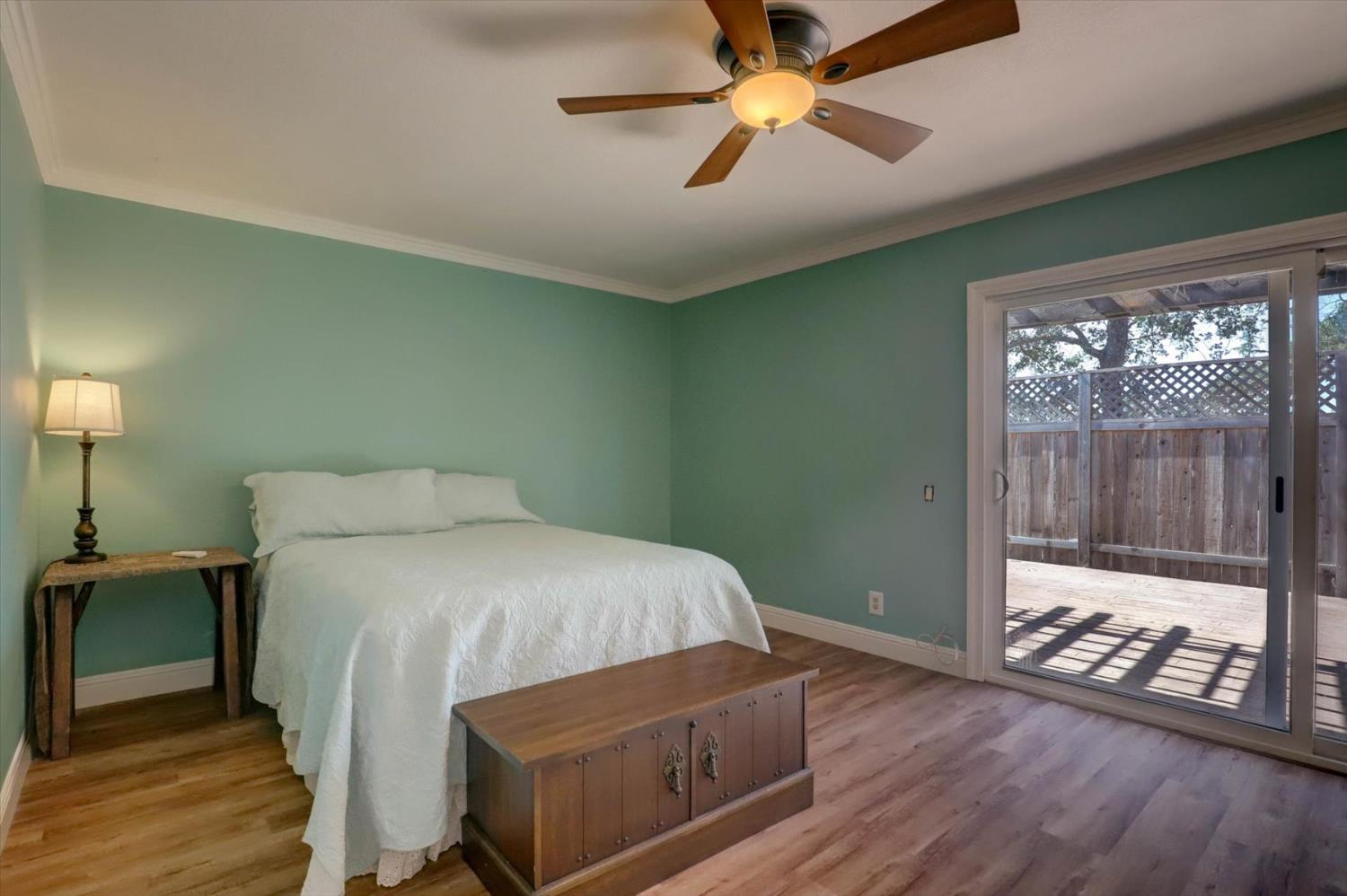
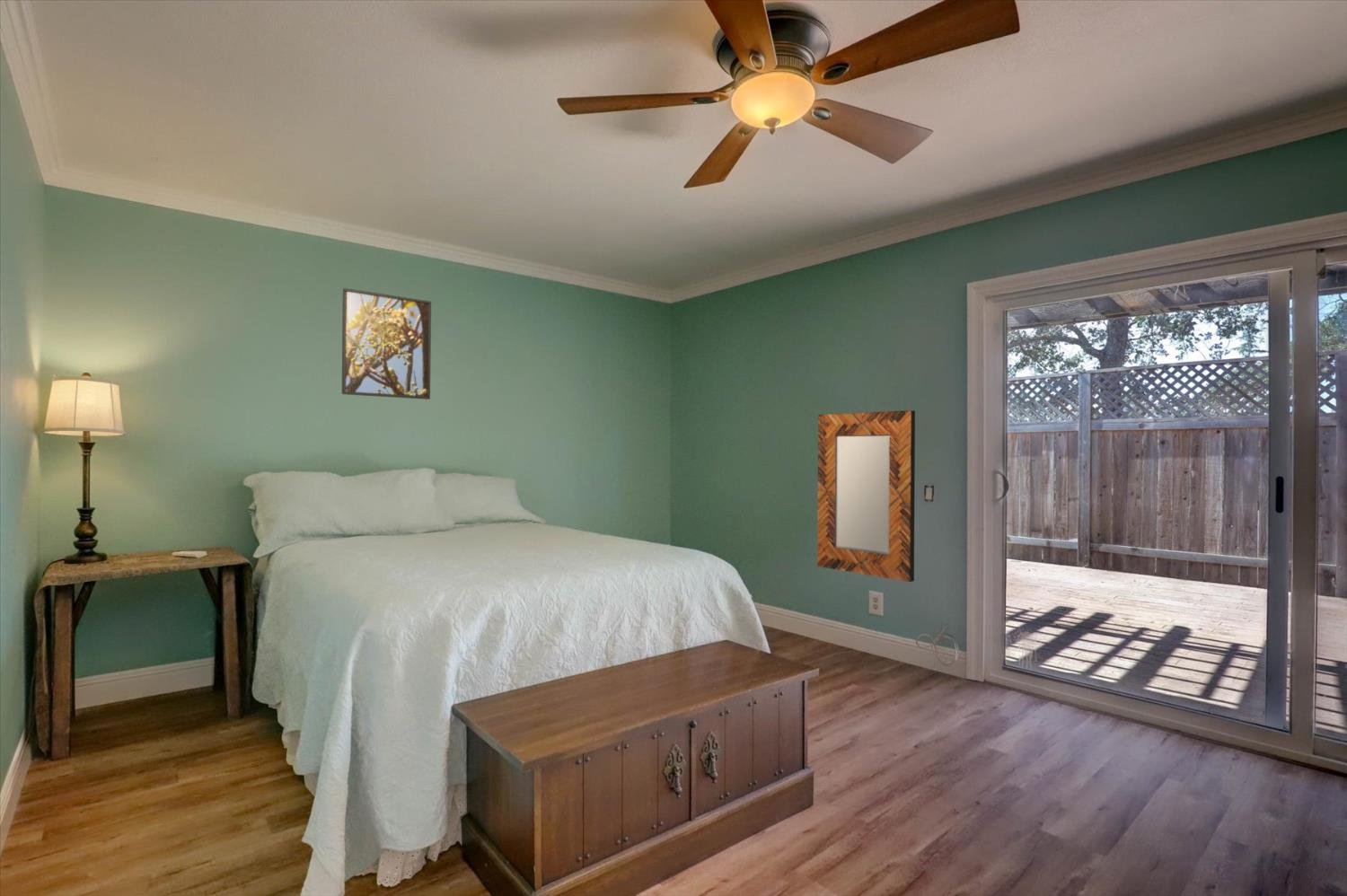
+ home mirror (863, 493)
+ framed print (388, 346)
